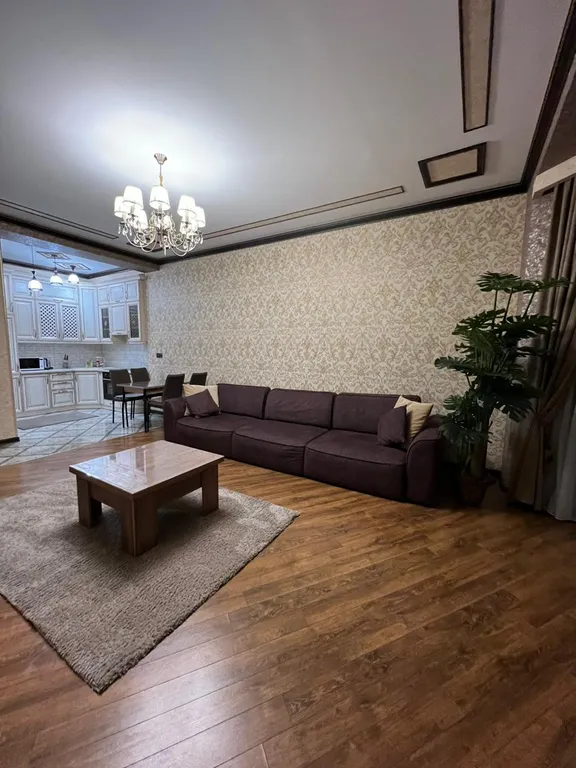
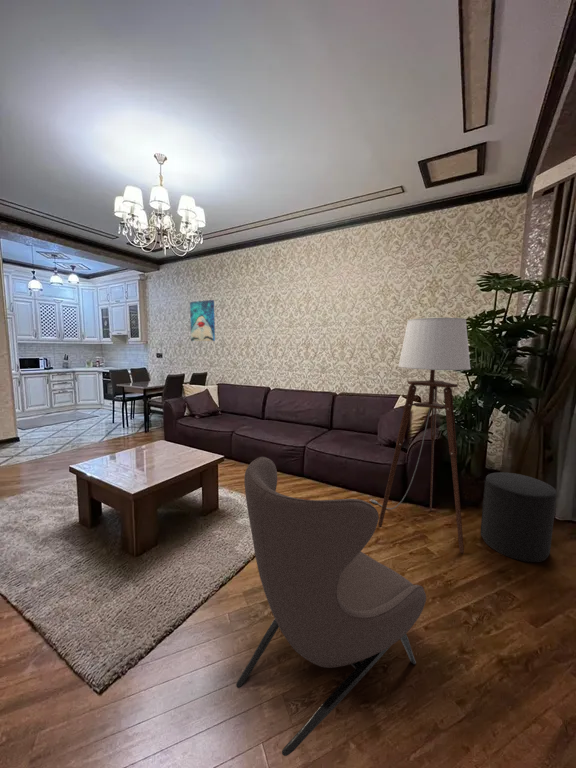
+ wall art (202, 321)
+ floor lamp (407, 424)
+ stool (516, 512)
+ armchair (334, 558)
